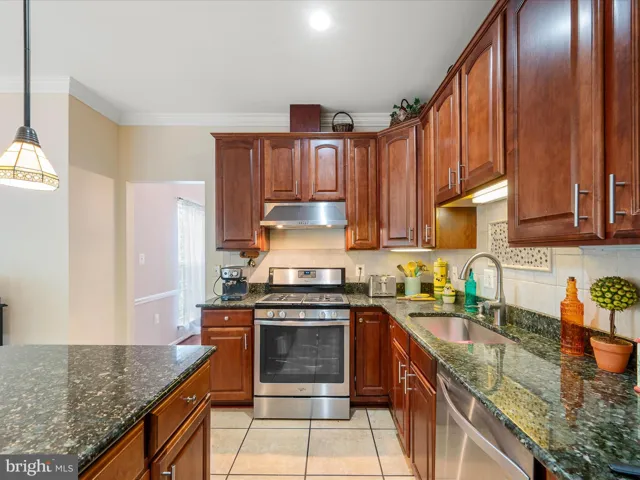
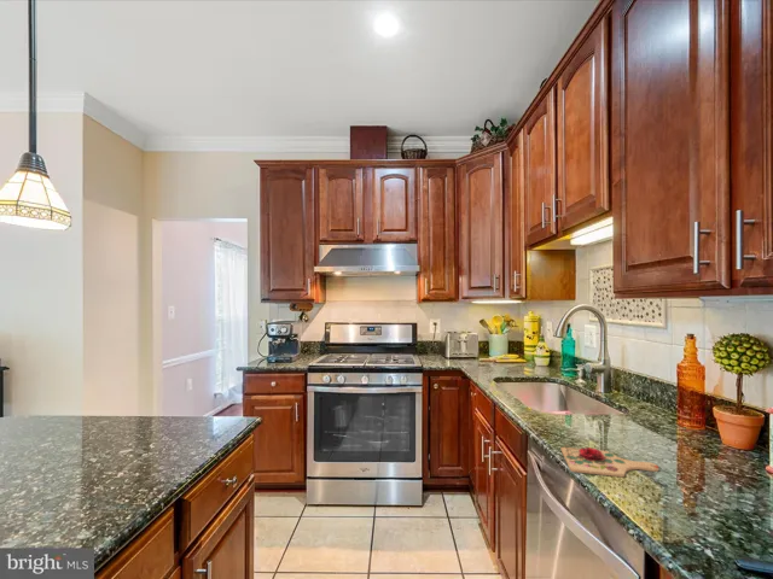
+ cutting board (610, 458)
